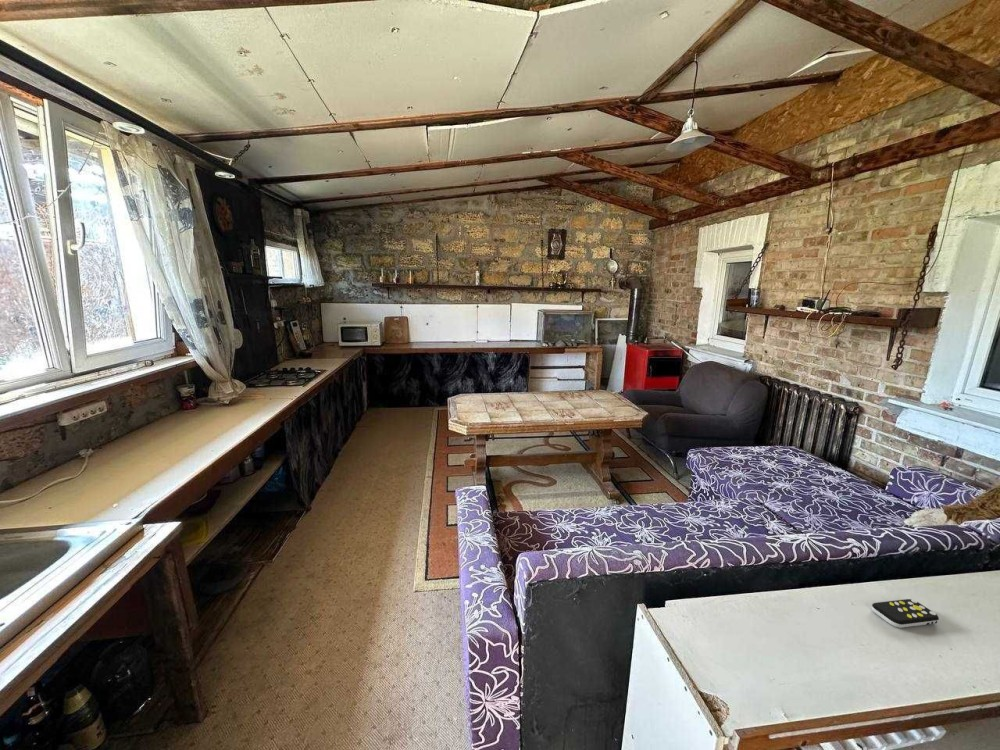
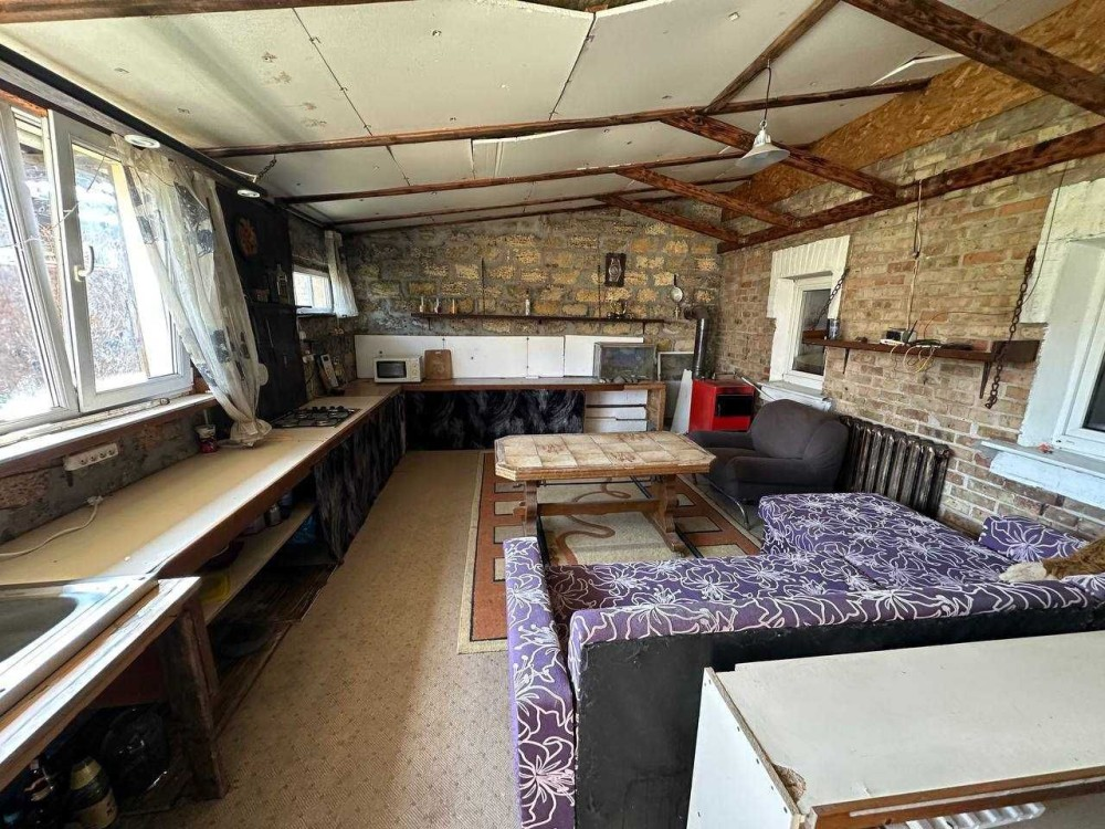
- remote control (904, 612)
